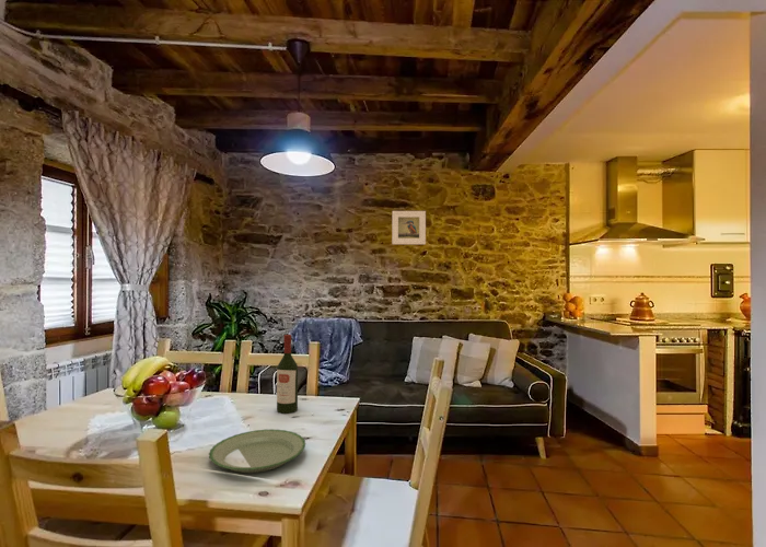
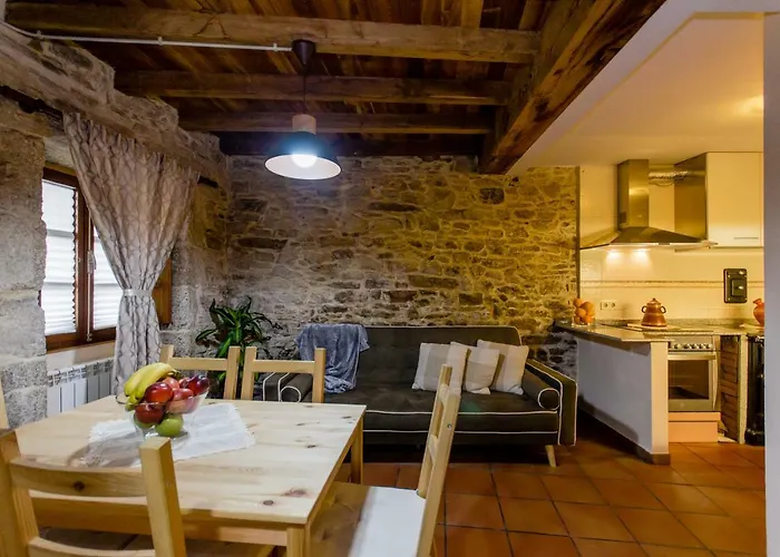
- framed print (408, 228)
- plate (258, 452)
- wine bottle (287, 372)
